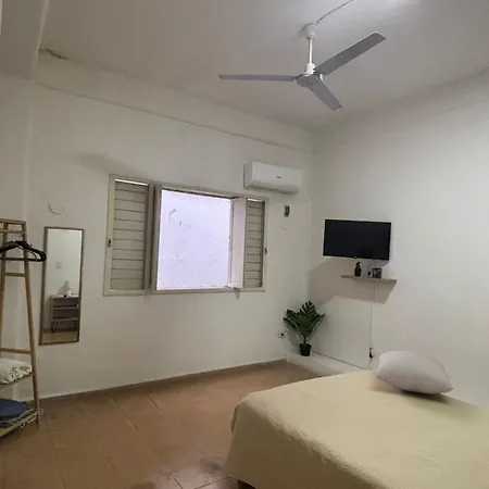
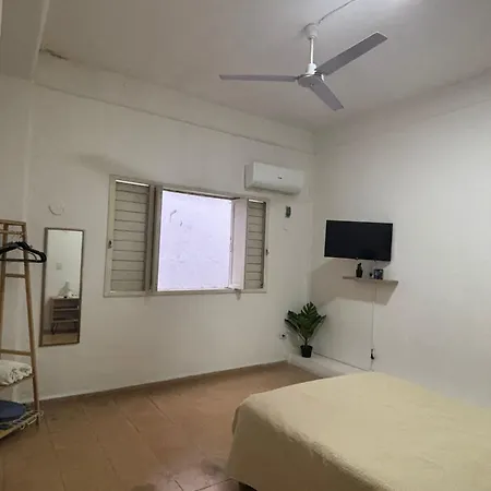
- pillow (412, 369)
